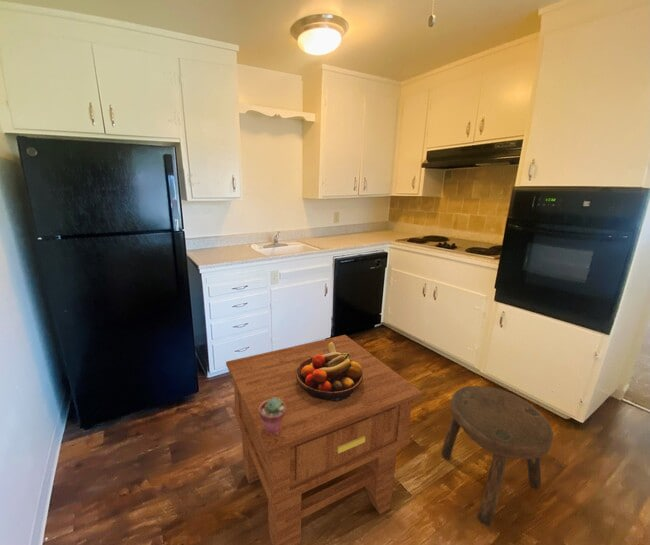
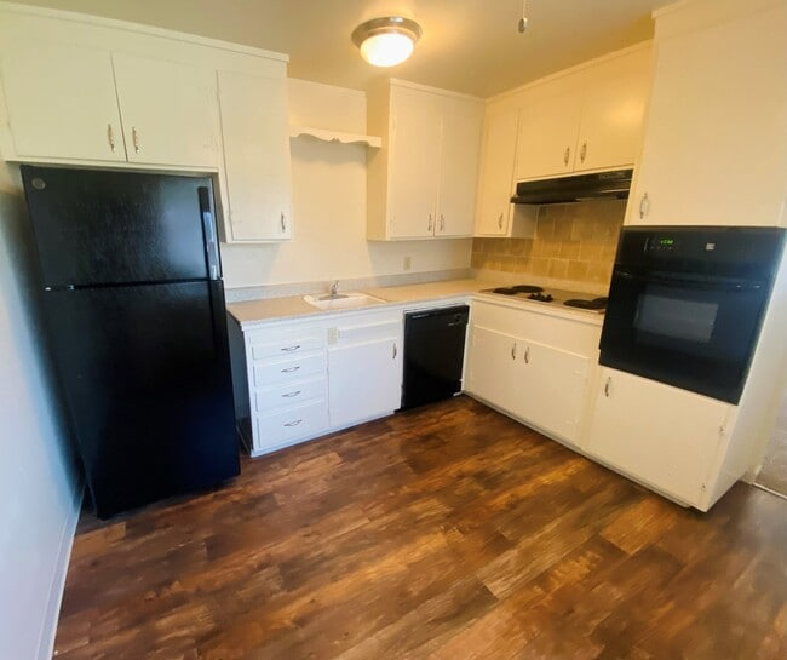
- potted succulent (272, 413)
- fruit bowl (329, 368)
- stool (500, 450)
- side table (316, 436)
